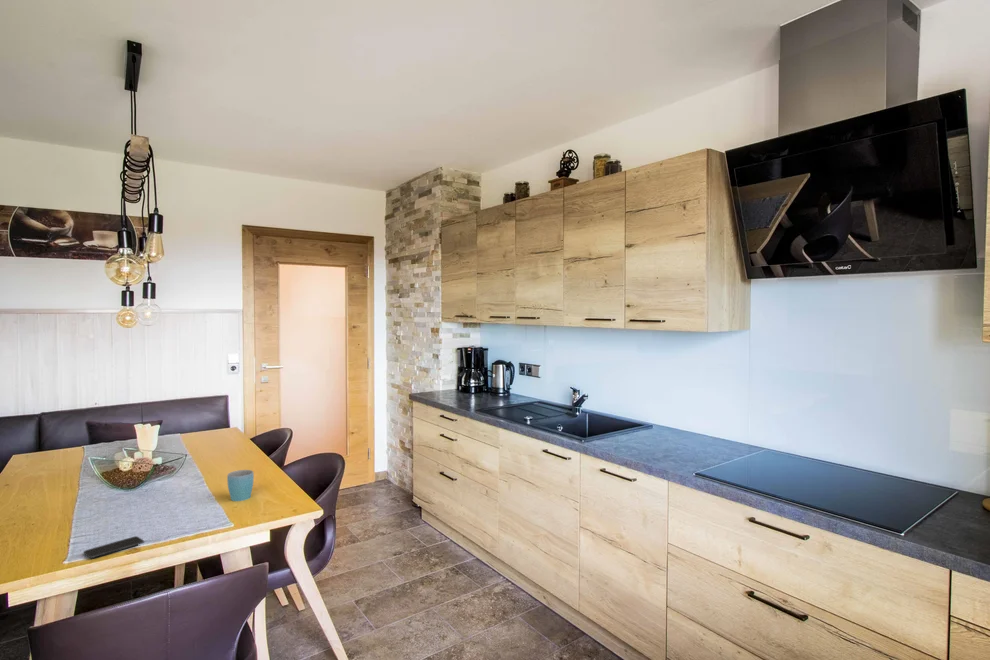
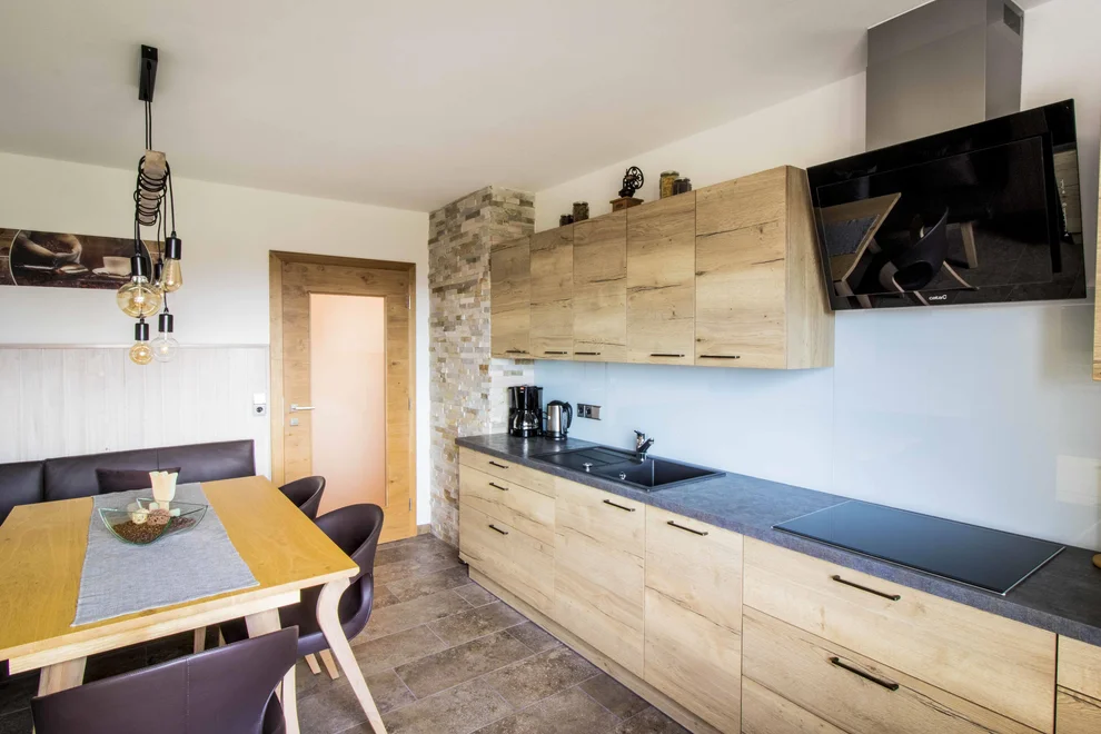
- mug (238, 484)
- smartphone (114, 546)
